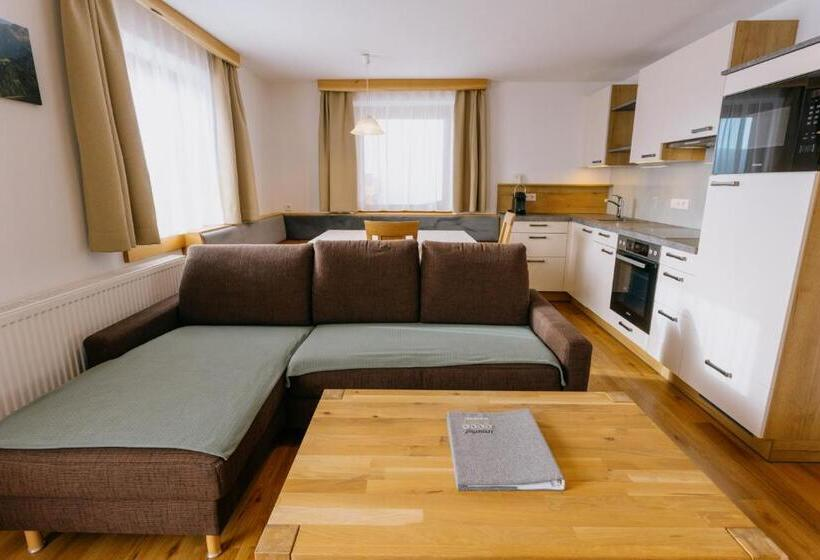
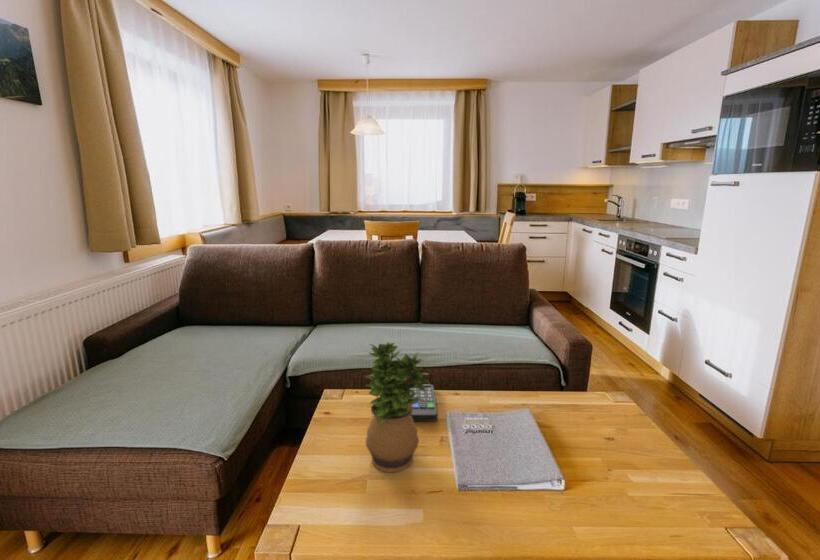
+ remote control (422, 400)
+ potted plant (395, 405)
